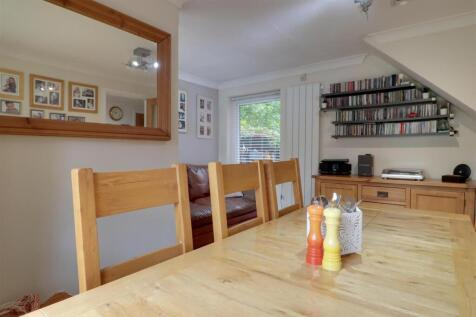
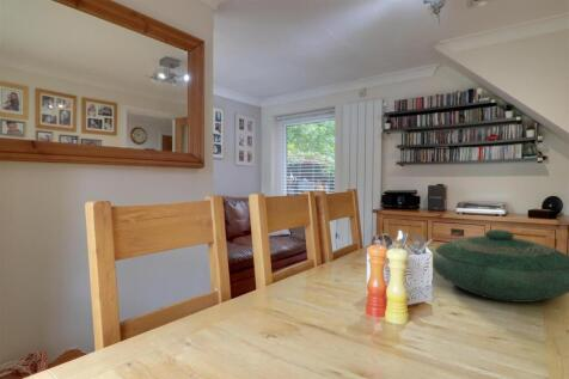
+ decorative bowl (498, 258)
